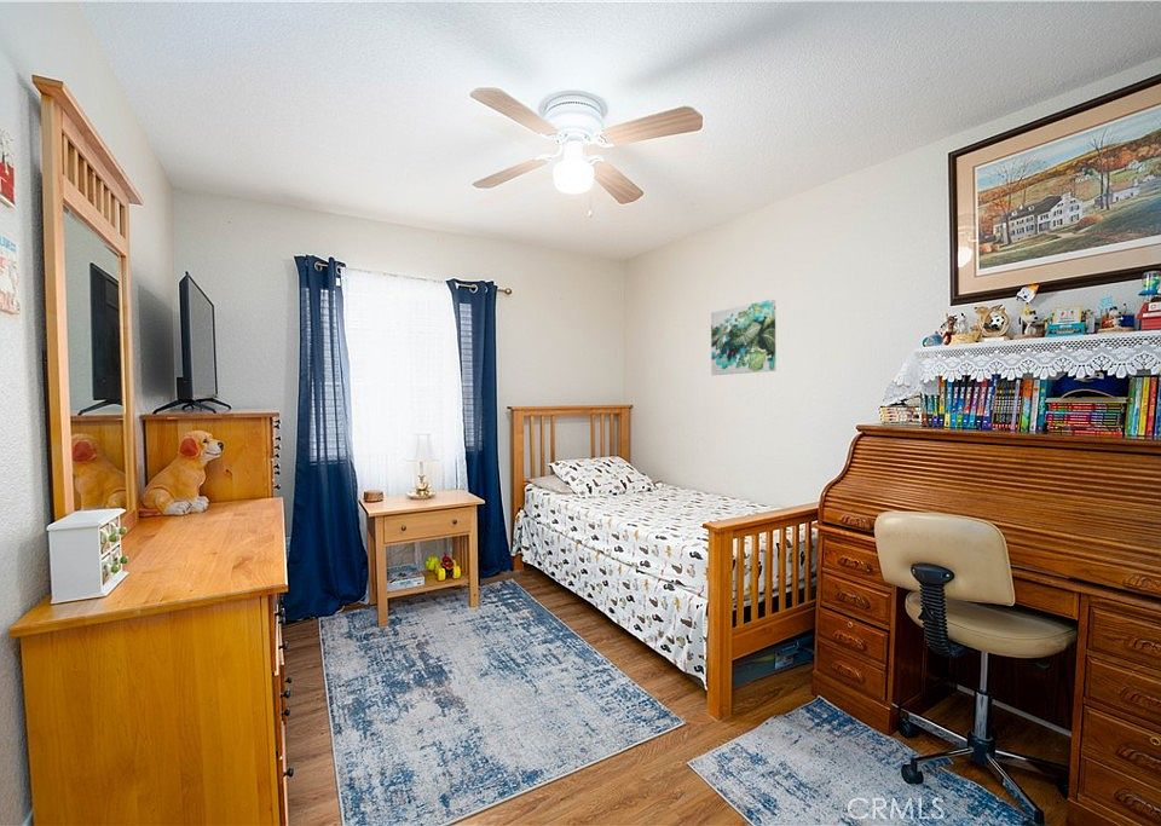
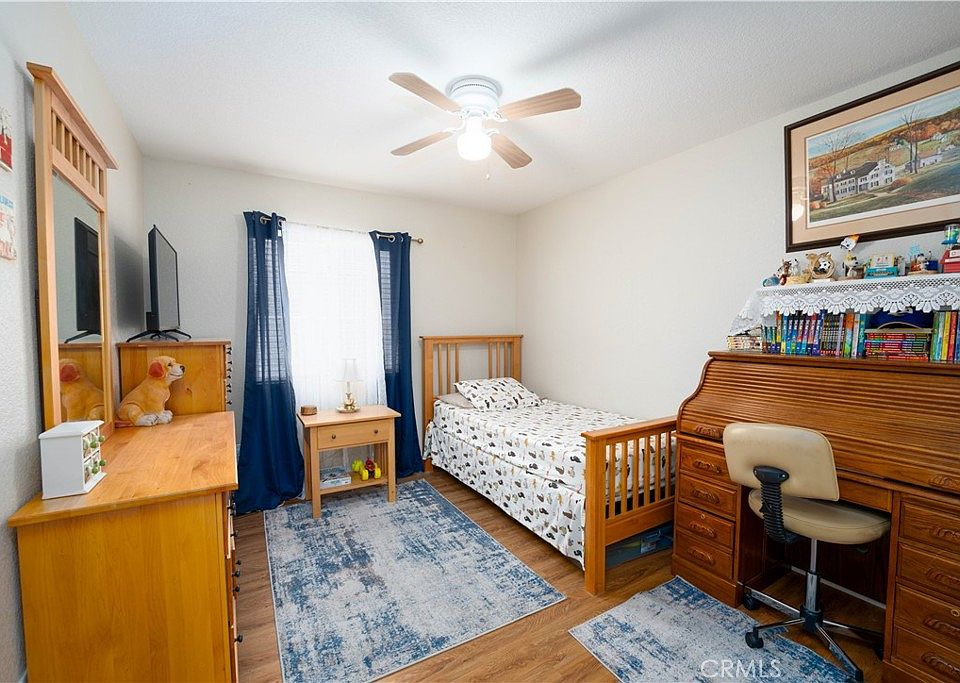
- wall art (741, 340)
